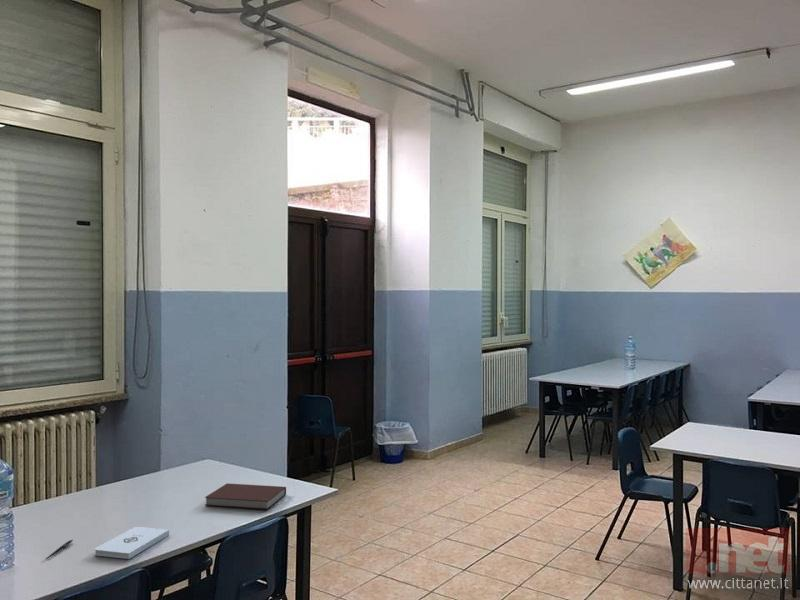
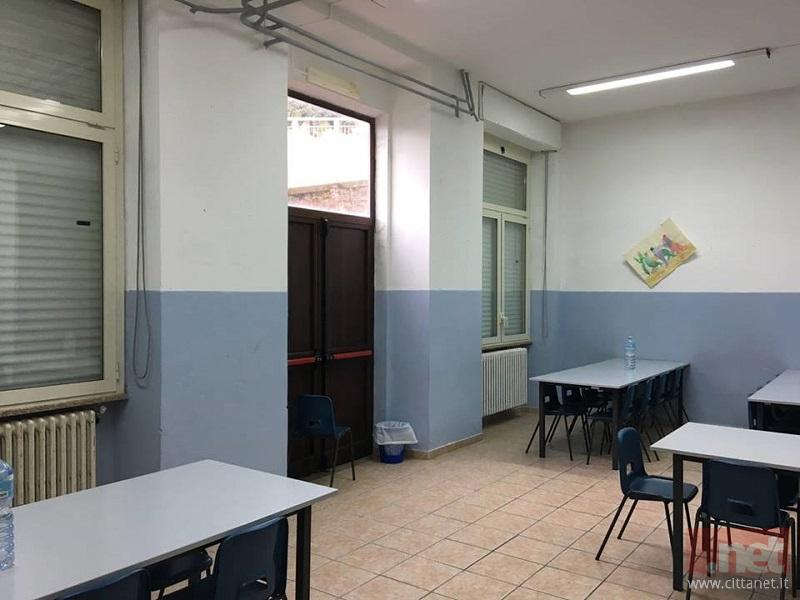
- notebook (246, 495)
- pen (59, 548)
- notepad (132, 541)
